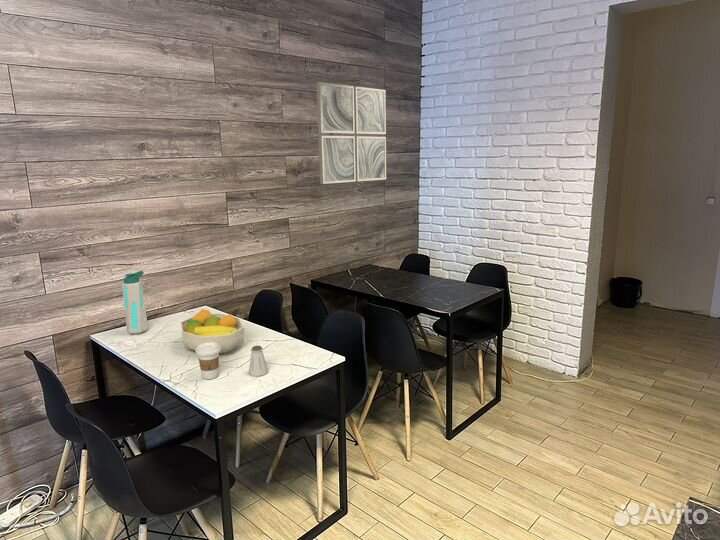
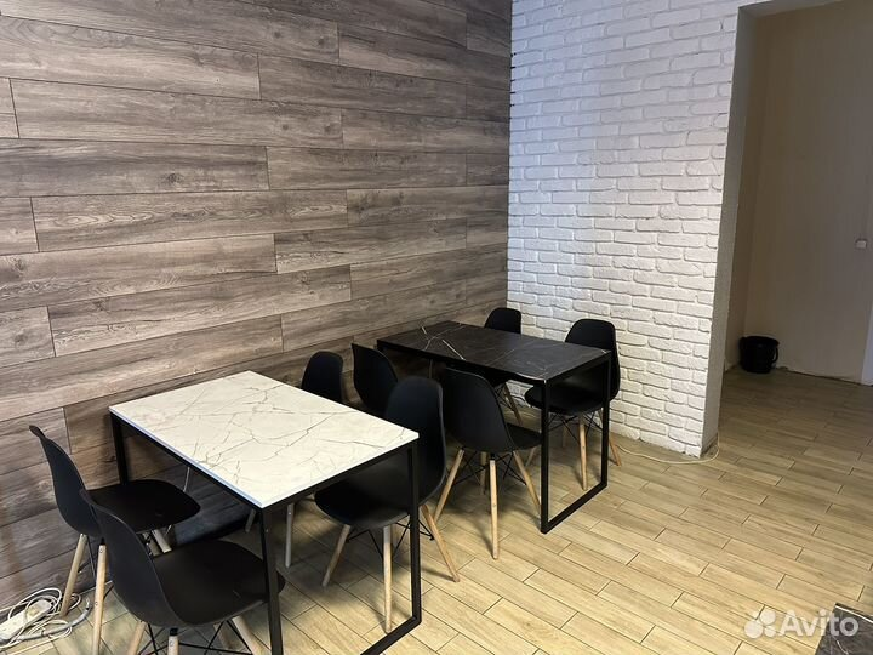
- water bottle (135, 302)
- wall art (354, 133)
- coffee cup (209, 360)
- fruit bowl (212, 330)
- saltshaker (257, 359)
